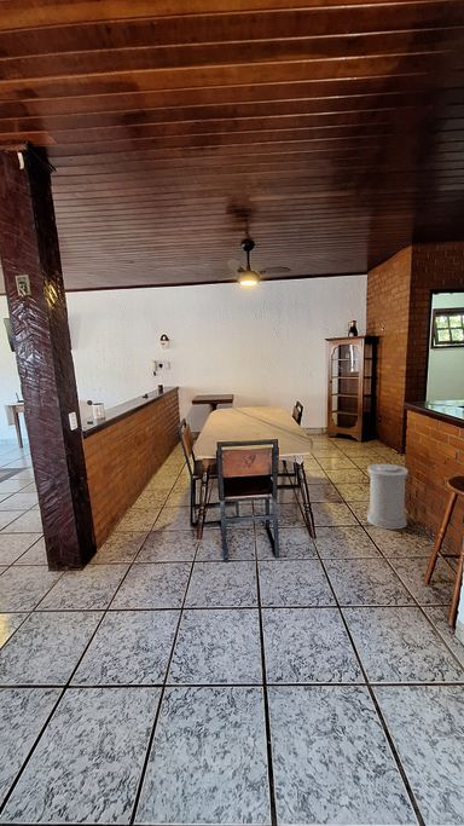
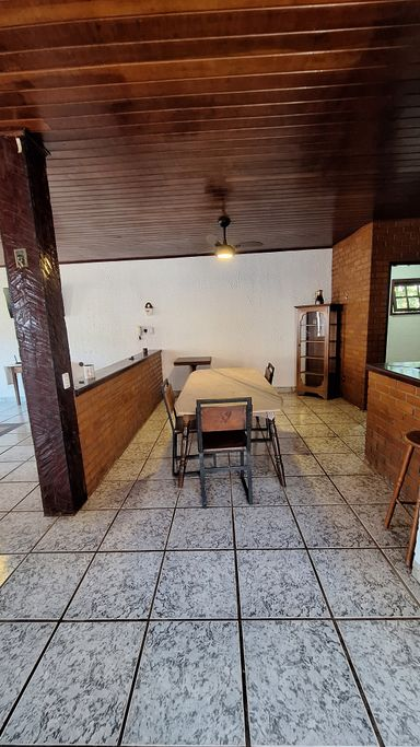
- trash can (387, 493)
